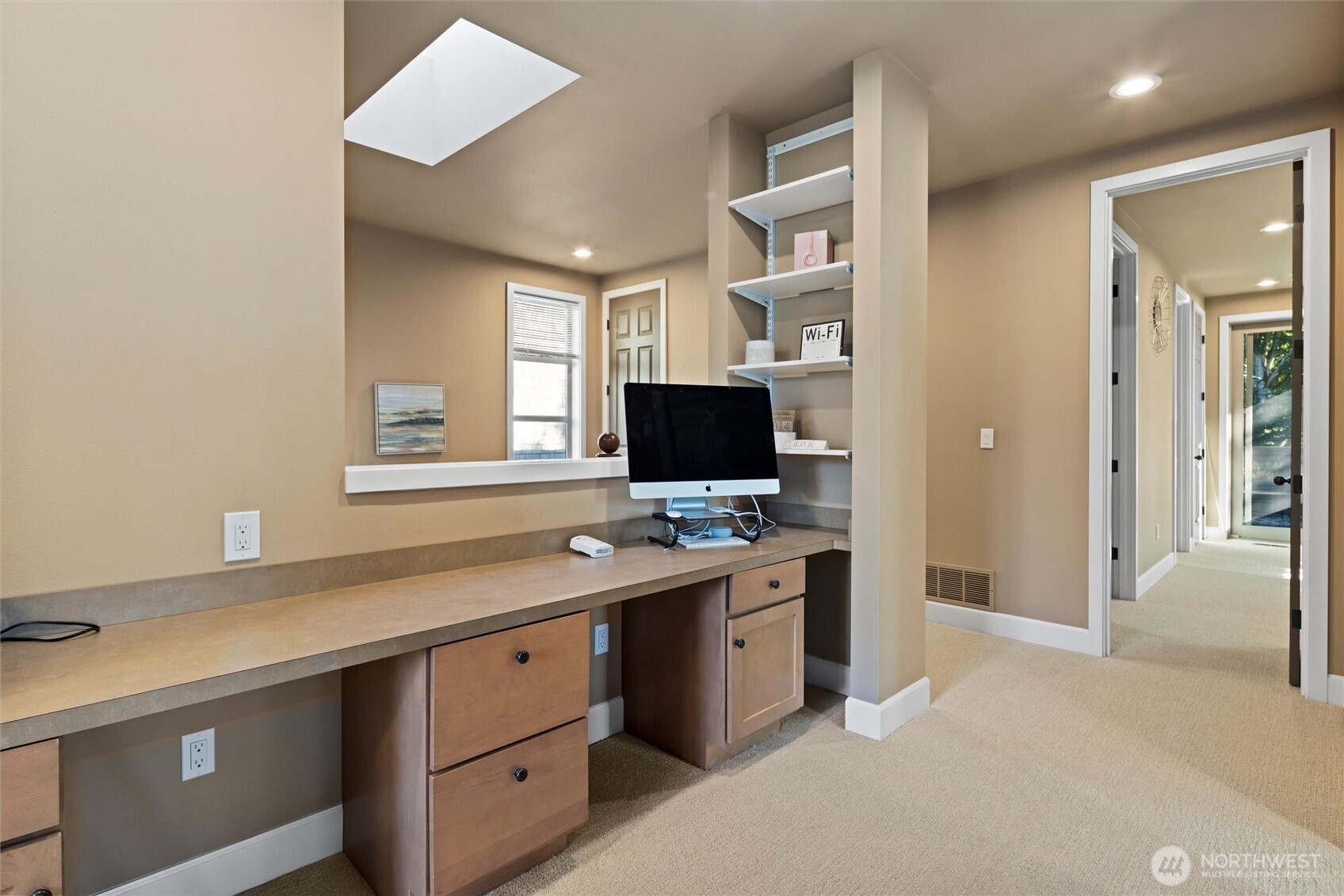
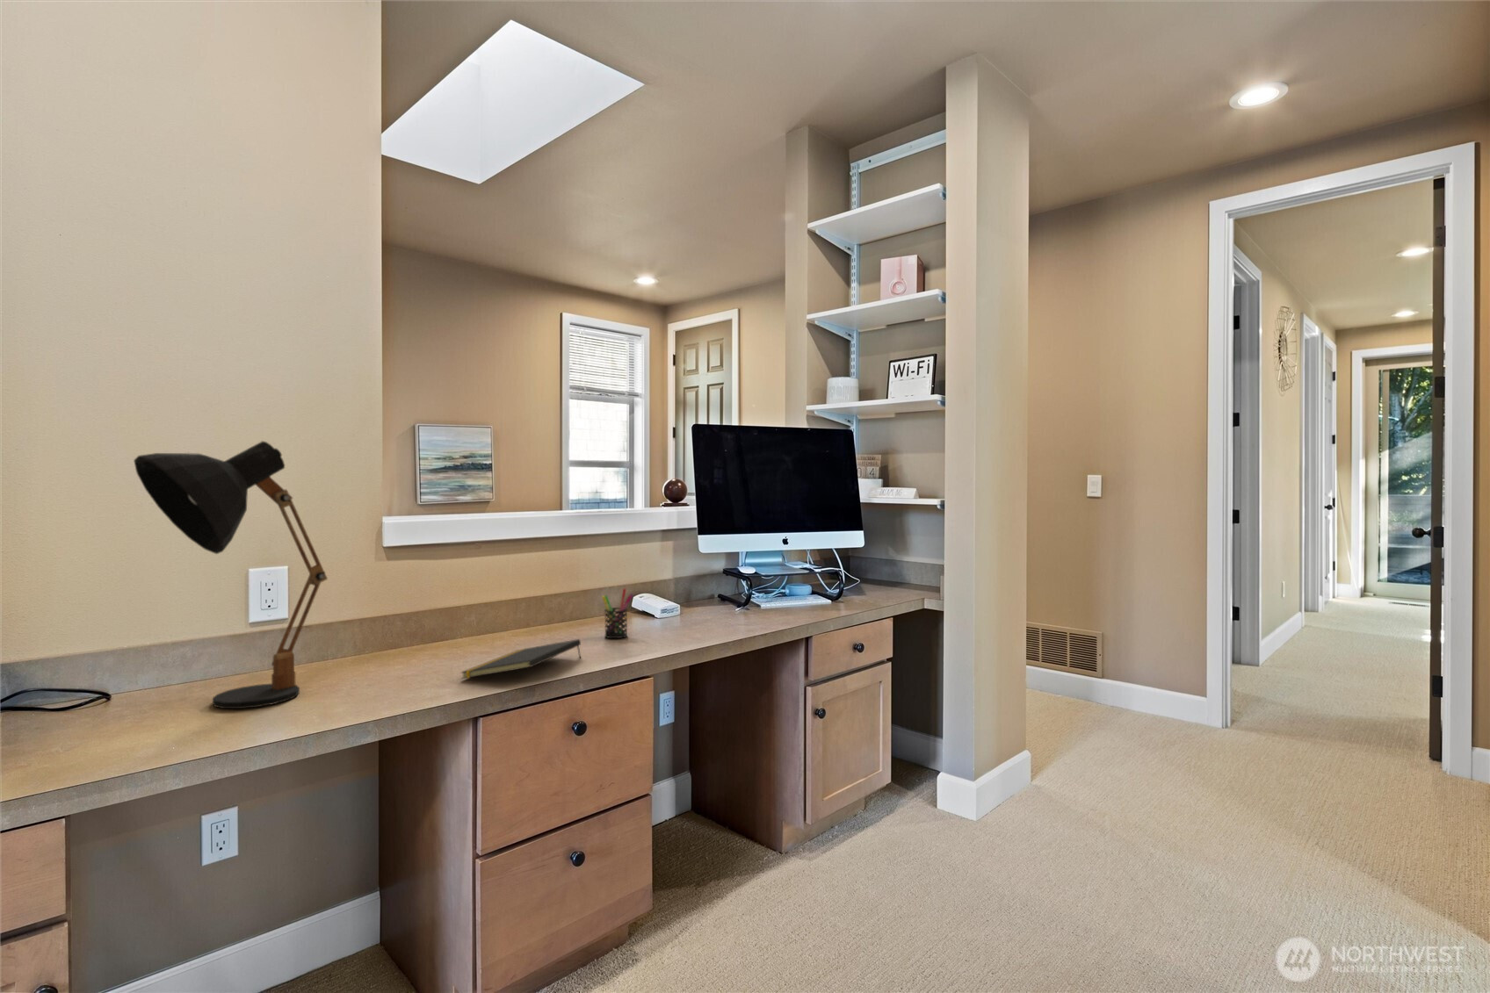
+ notepad (523, 657)
+ pen holder (615, 612)
+ desk lamp (222, 552)
